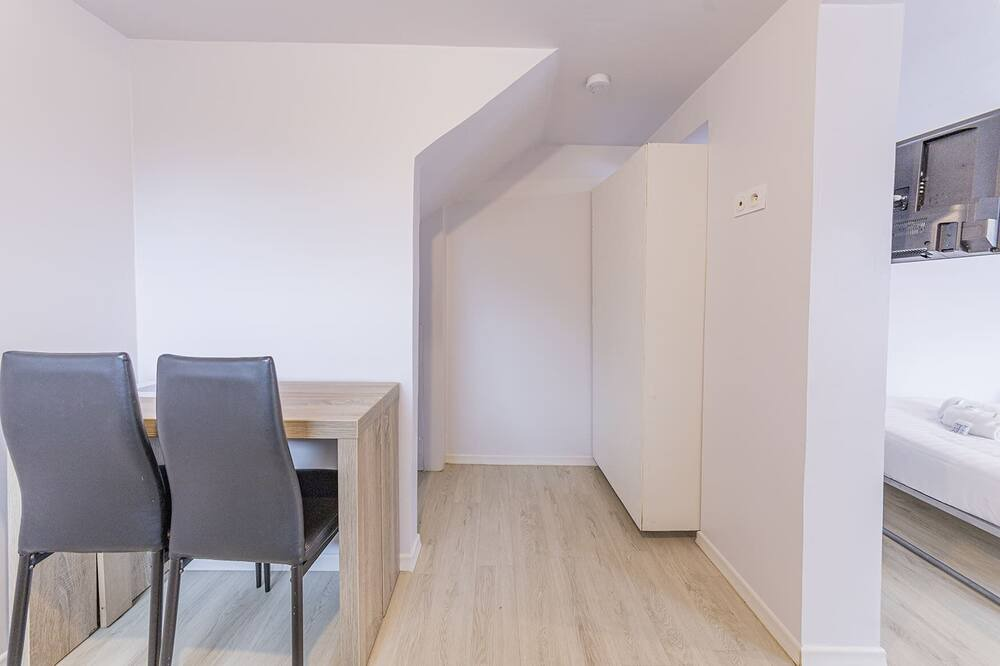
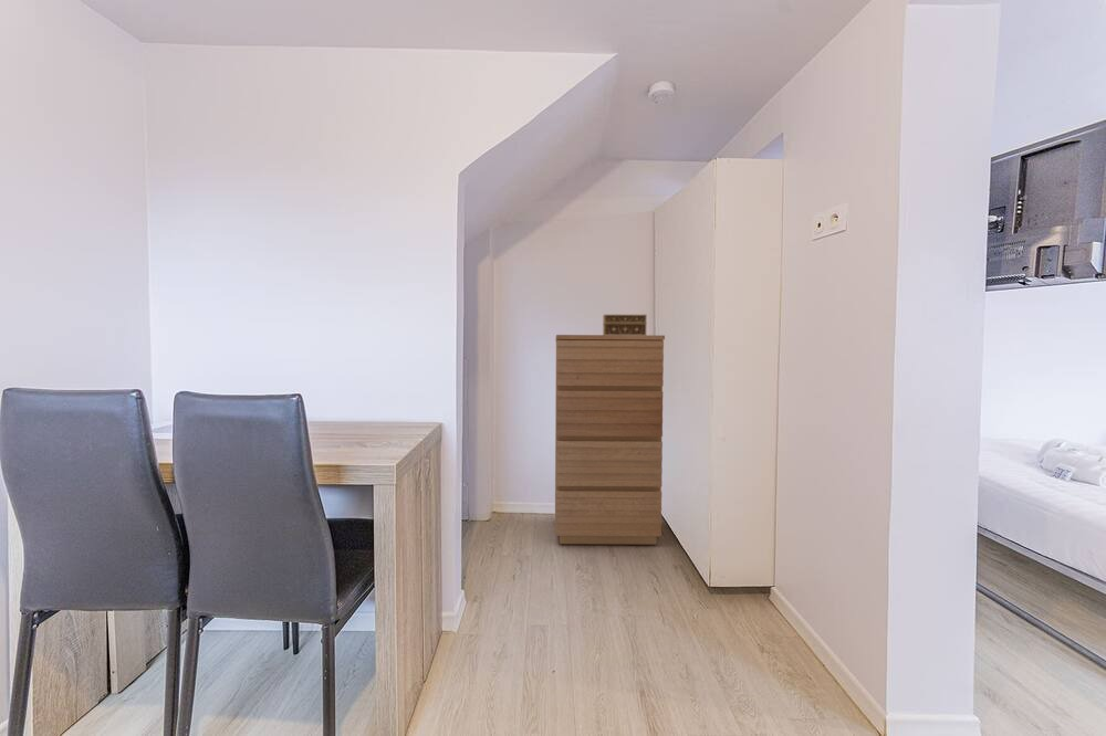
+ dresser (604, 433)
+ decorative box (624, 325)
